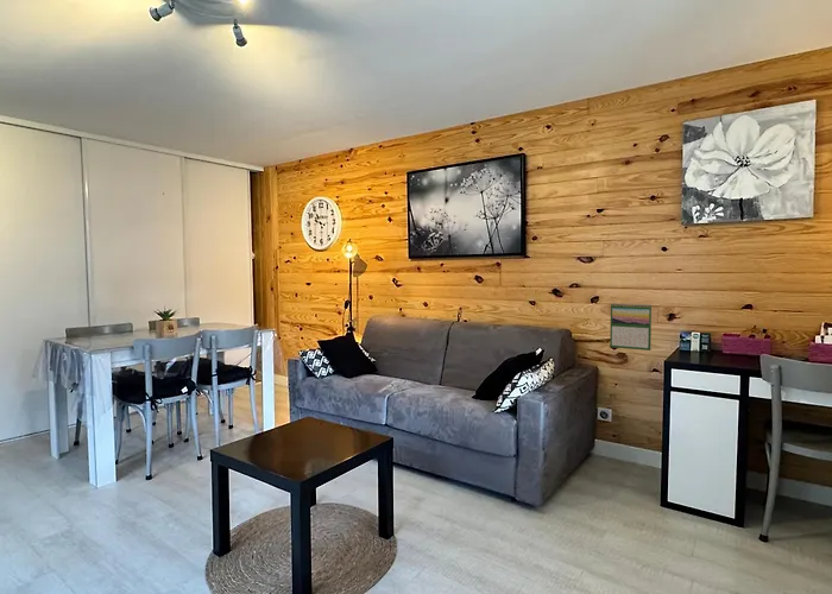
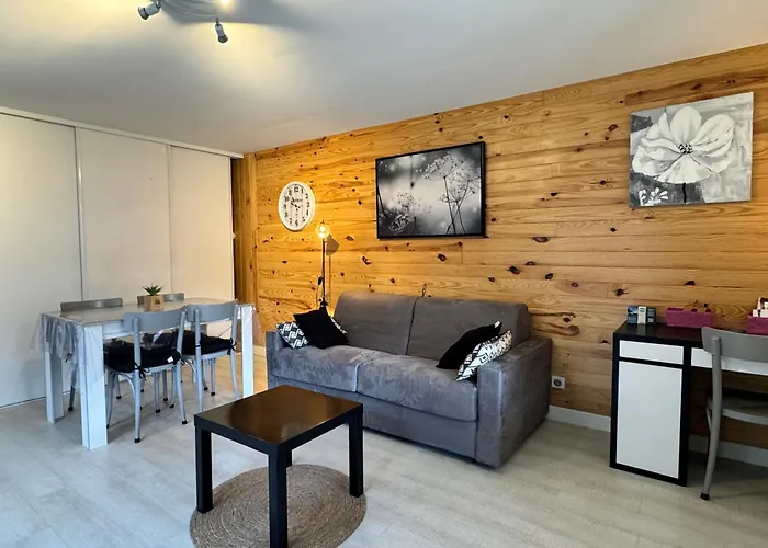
- calendar (630, 326)
